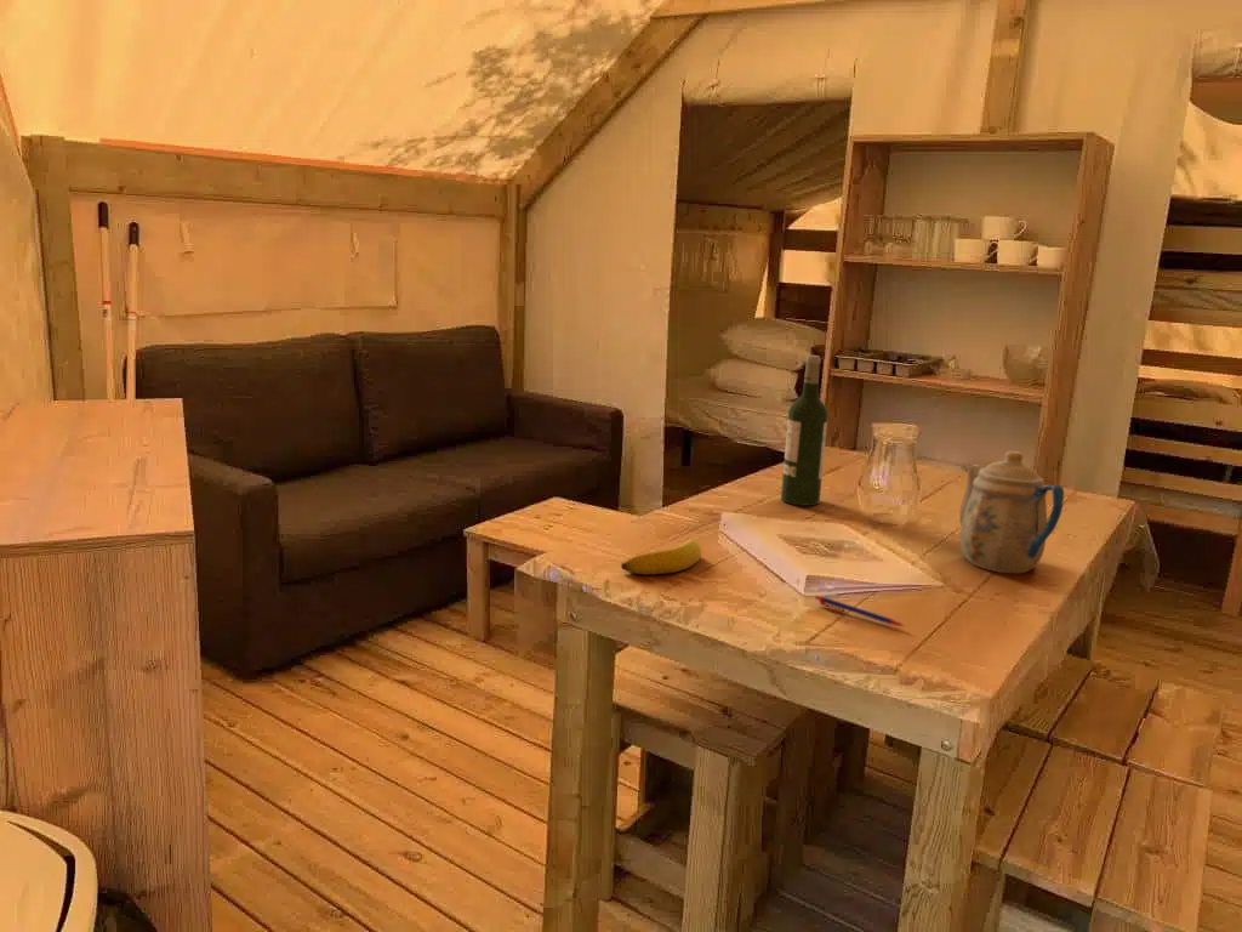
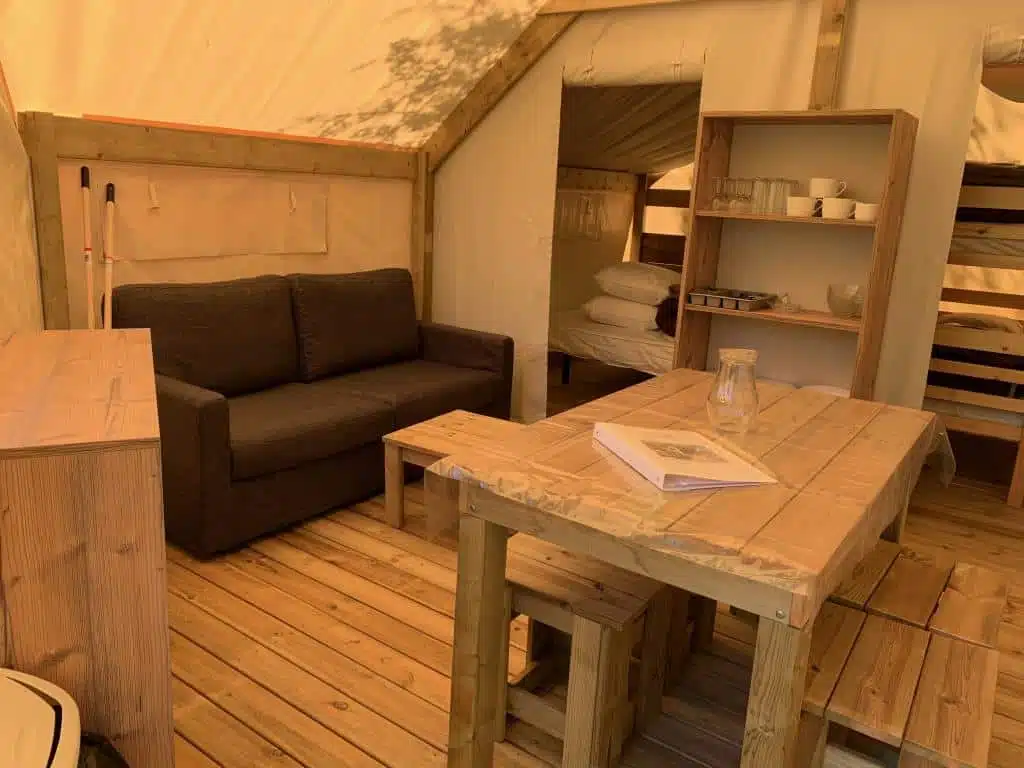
- teapot (1007, 508)
- pen (859, 610)
- wine bottle (807, 430)
- banana (672, 552)
